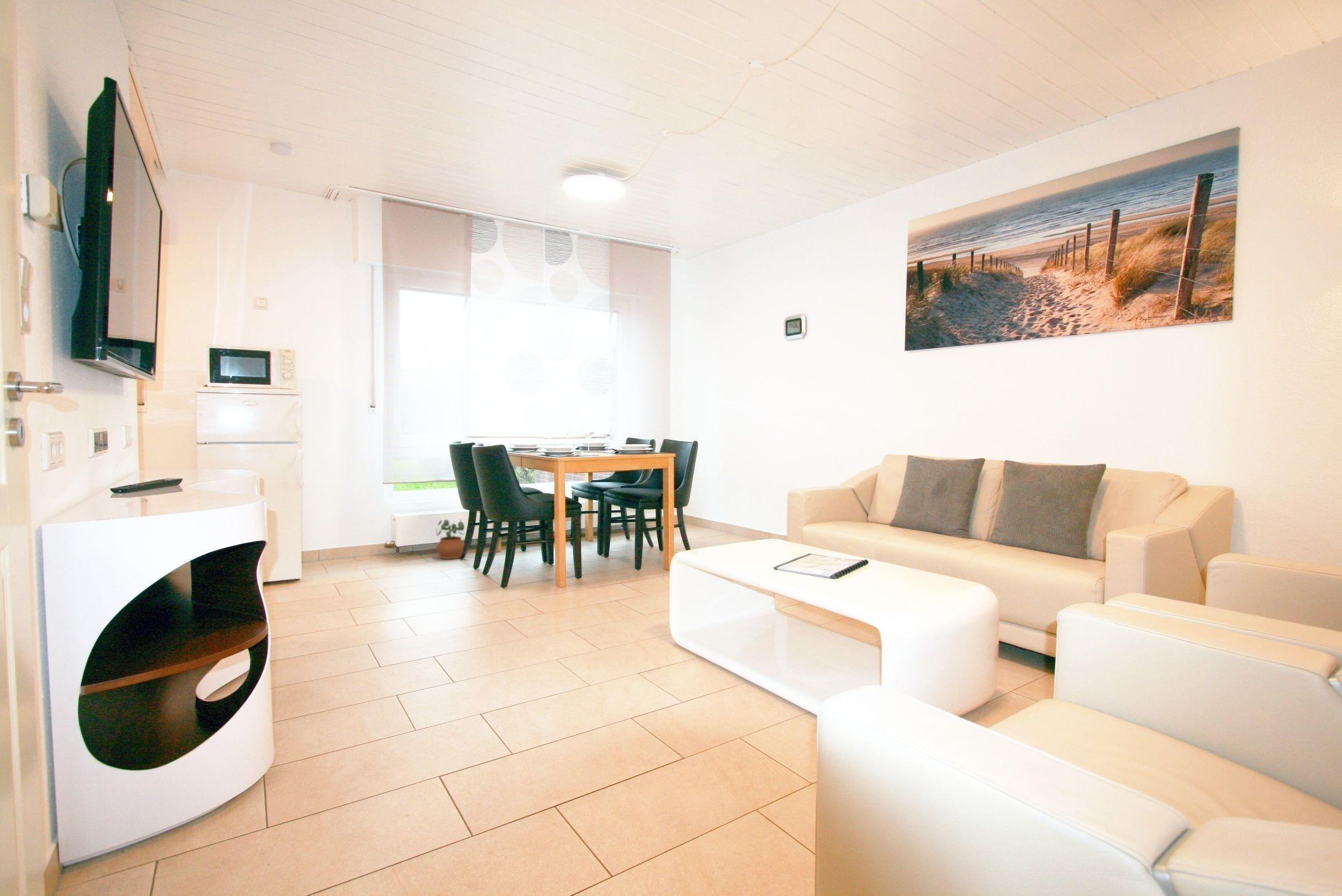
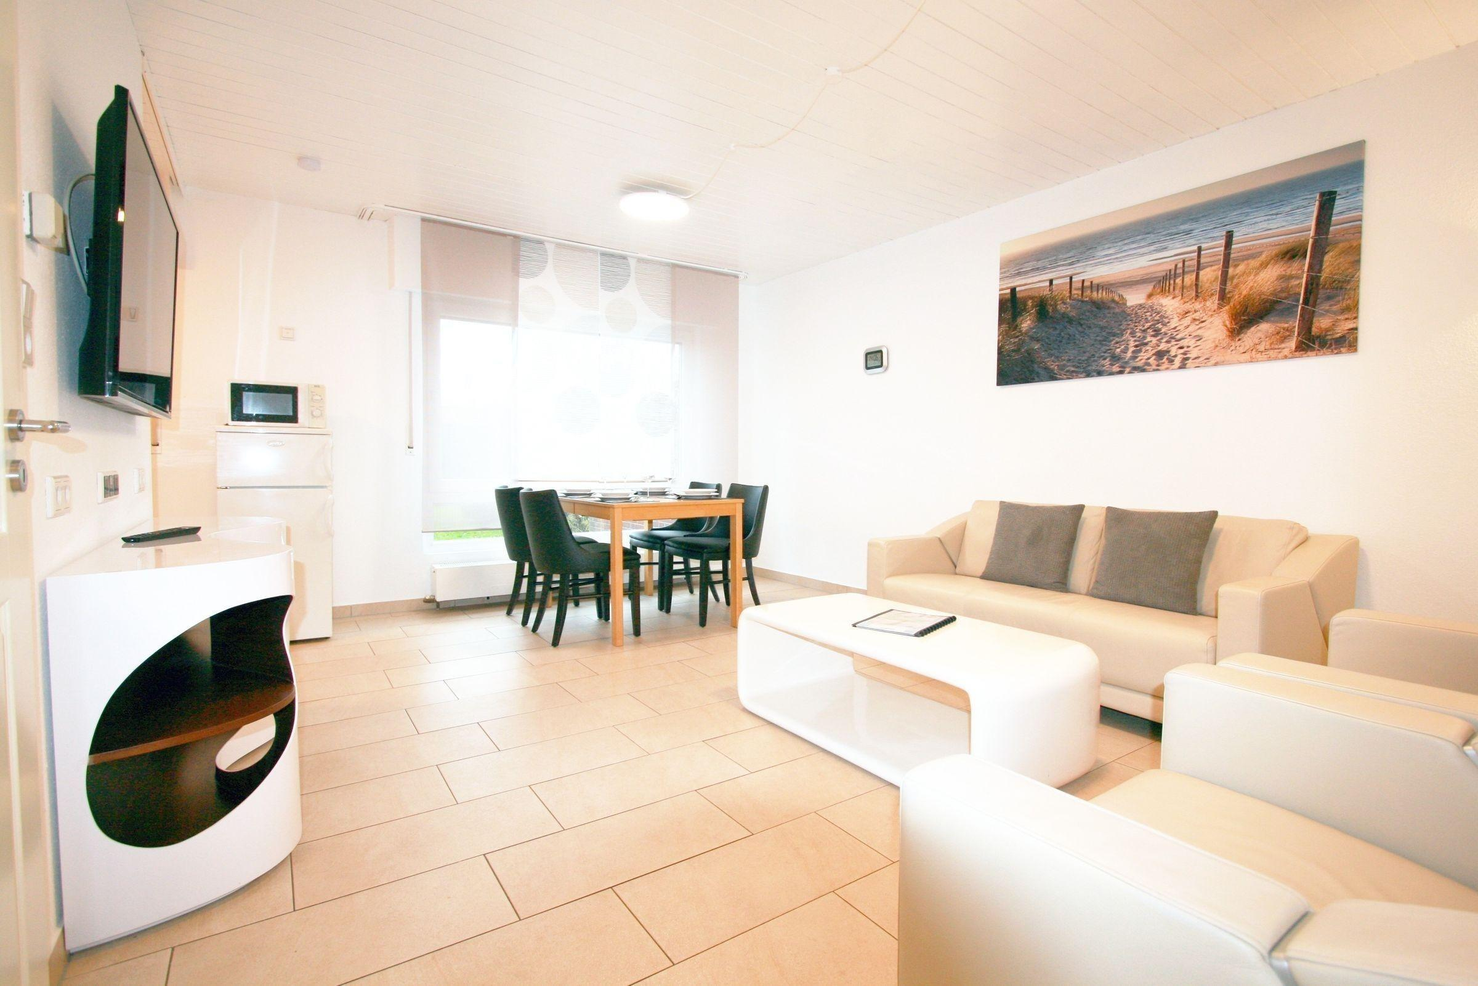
- potted plant (449, 537)
